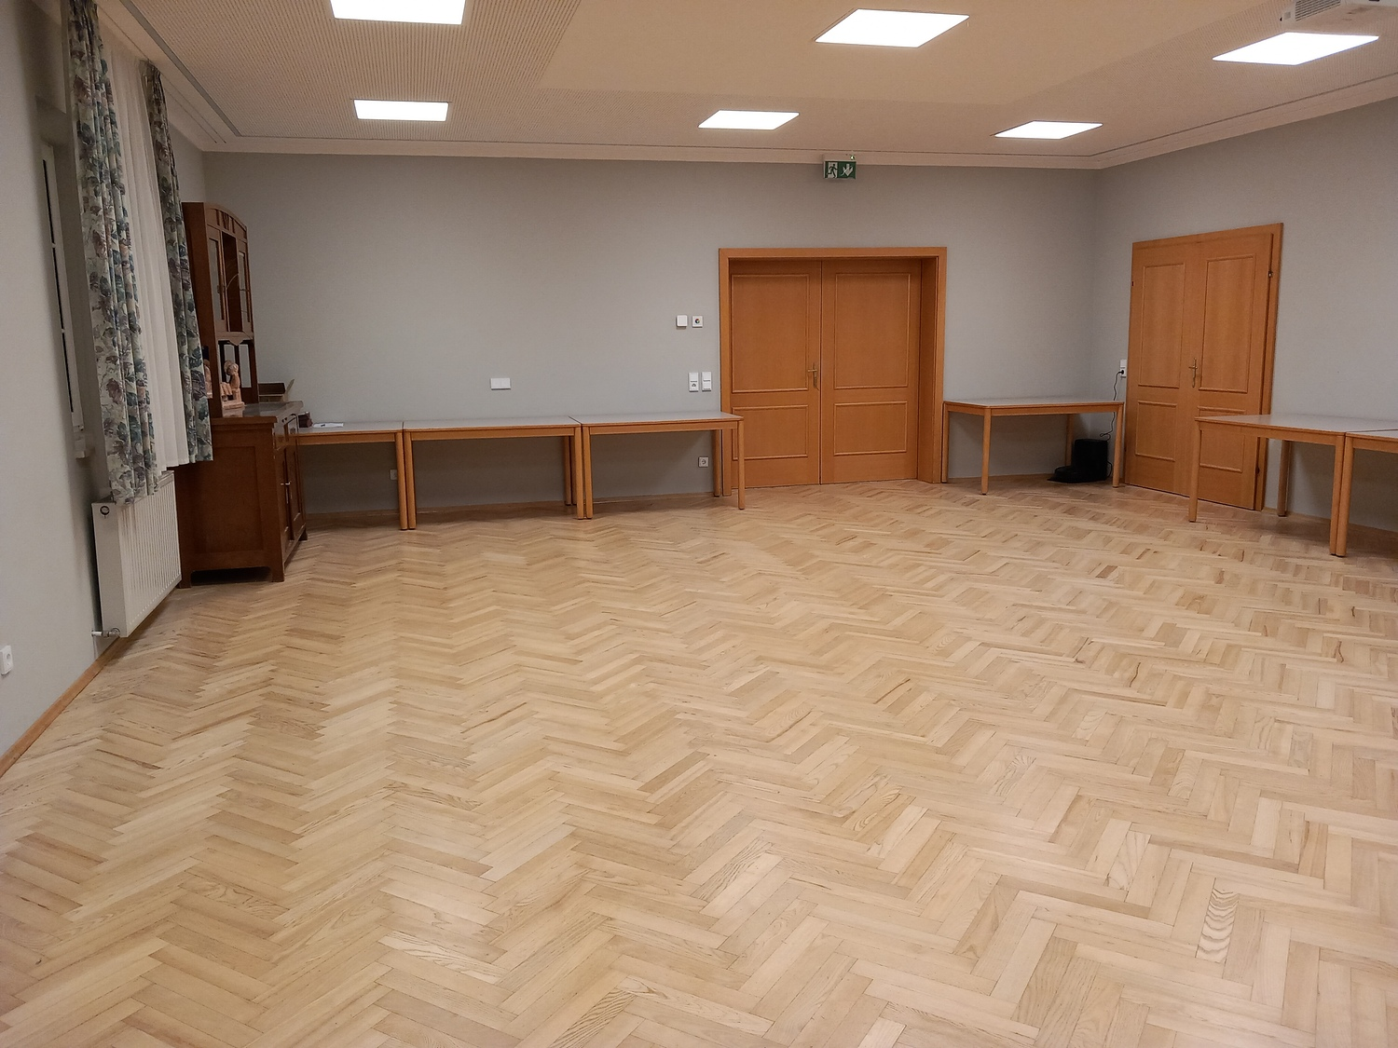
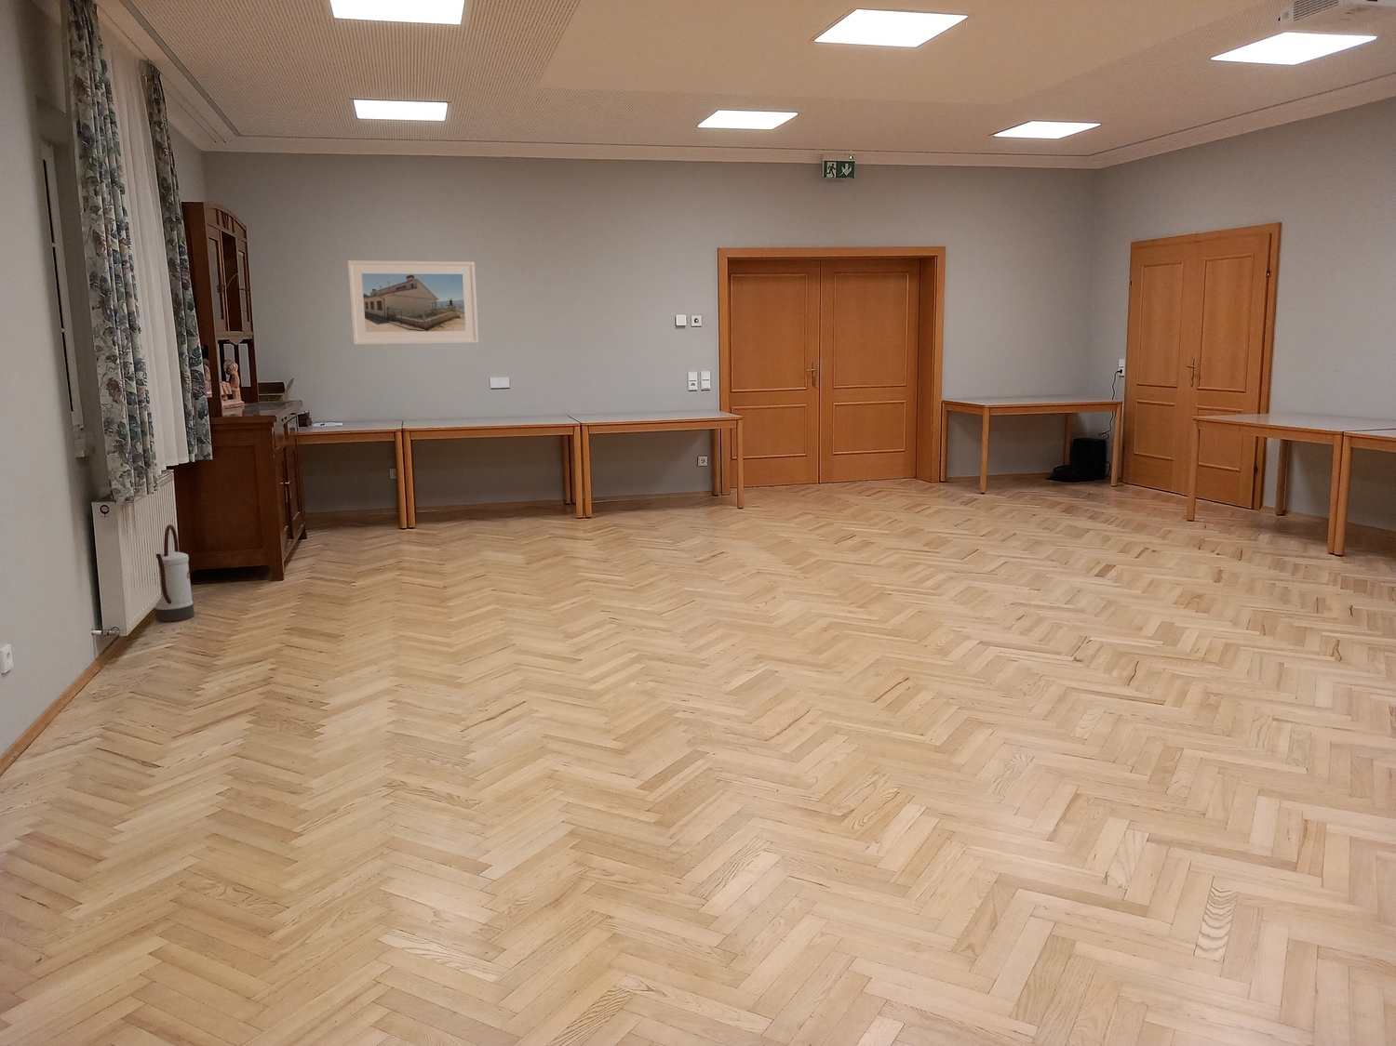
+ watering can (169, 572)
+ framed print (414, 302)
